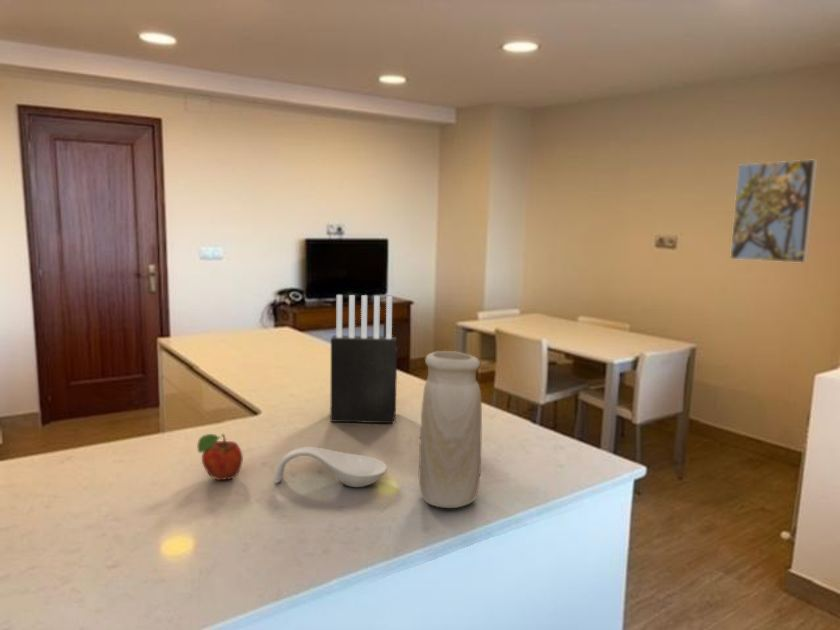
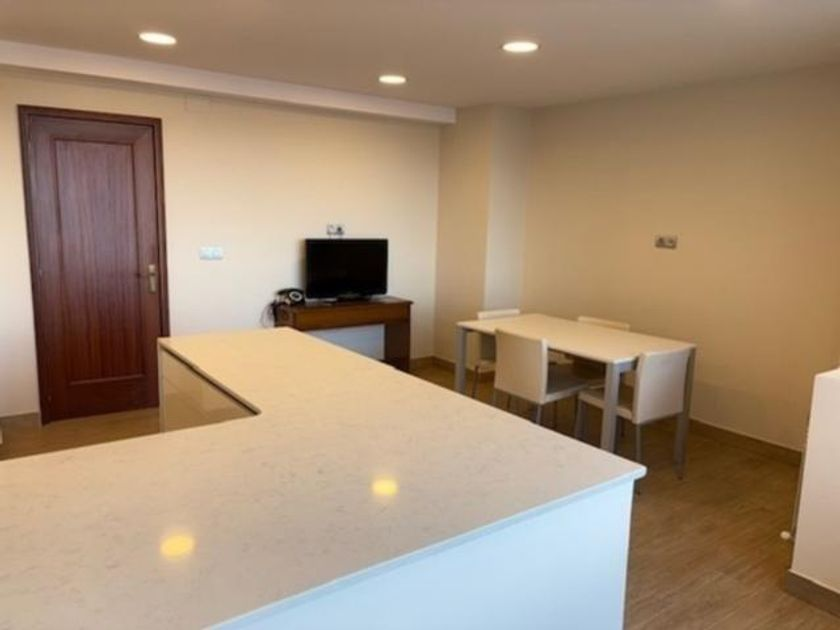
- fruit (220, 455)
- knife block (365, 355)
- spoon rest (331, 465)
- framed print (771, 212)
- vase (450, 428)
